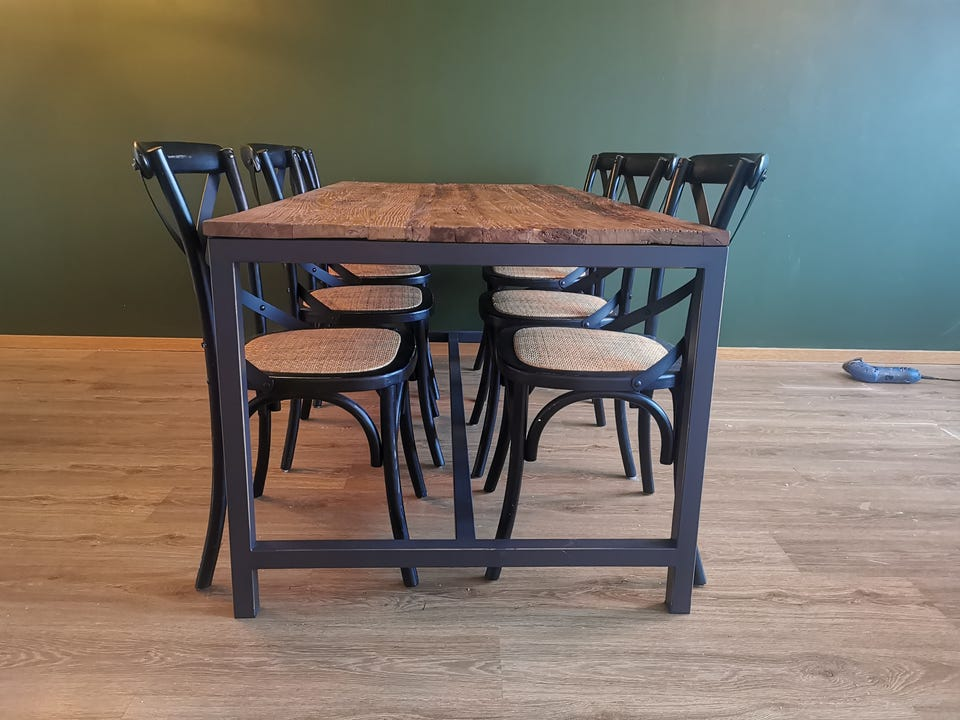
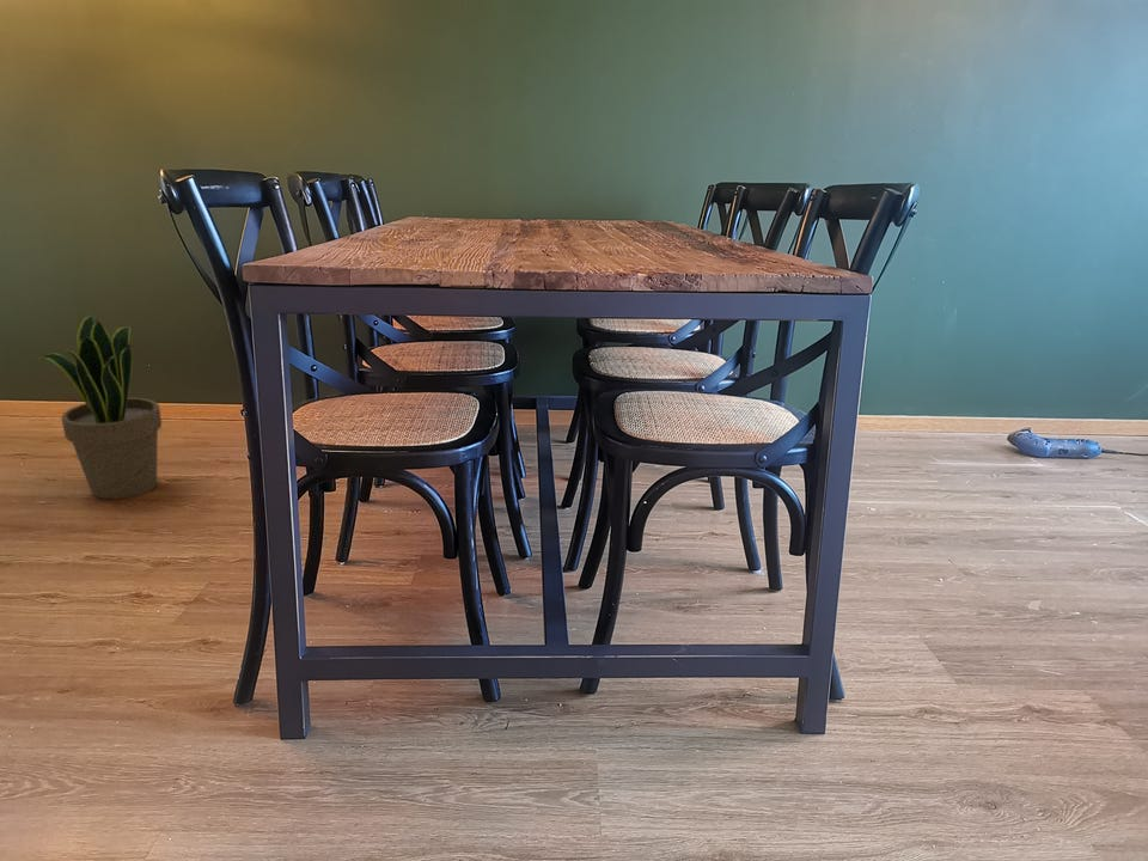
+ potted plant (104, 407)
